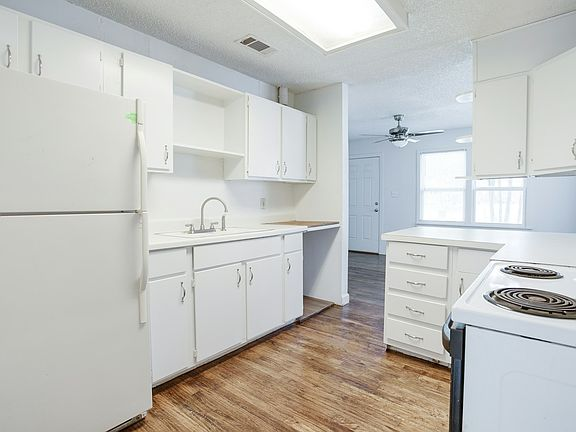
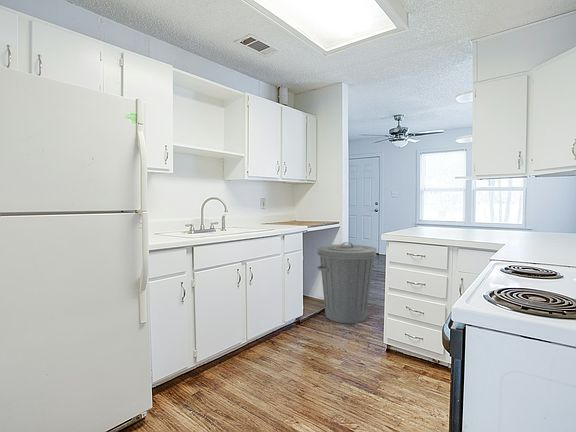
+ trash can (345, 279)
